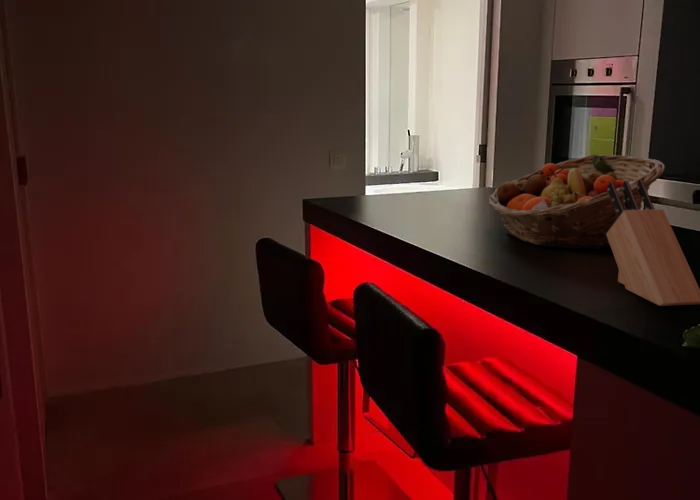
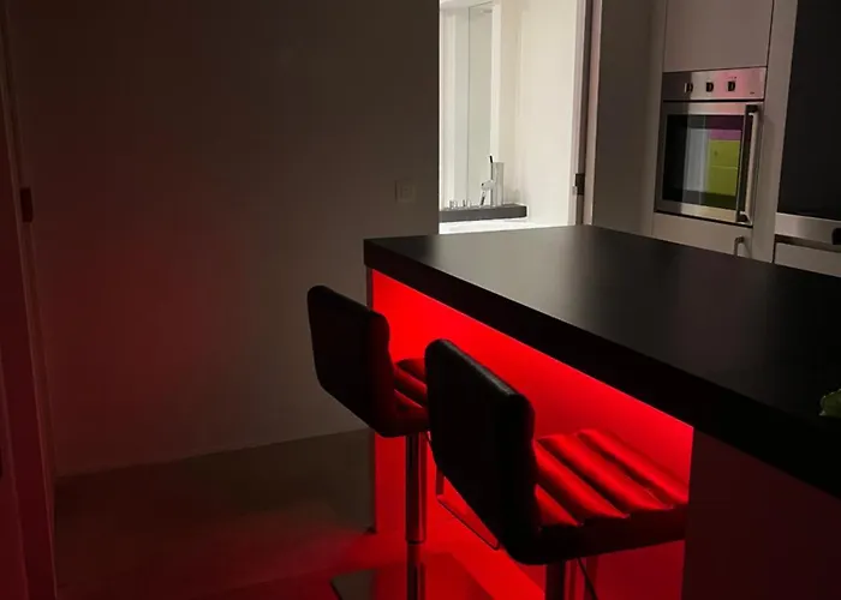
- fruit basket (571, 197)
- knife block (649, 237)
